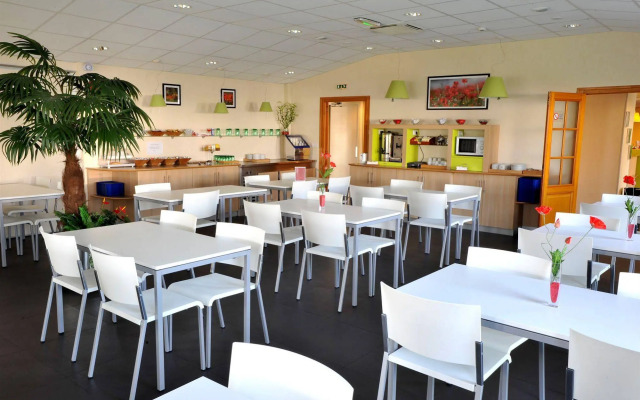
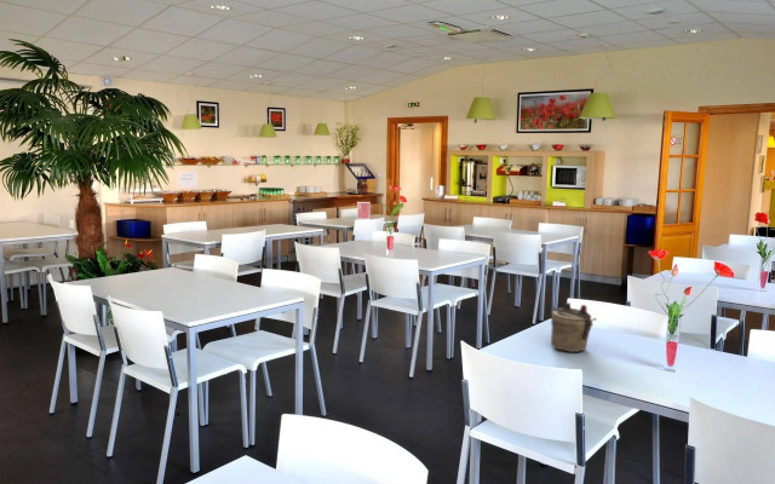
+ teapot (572, 325)
